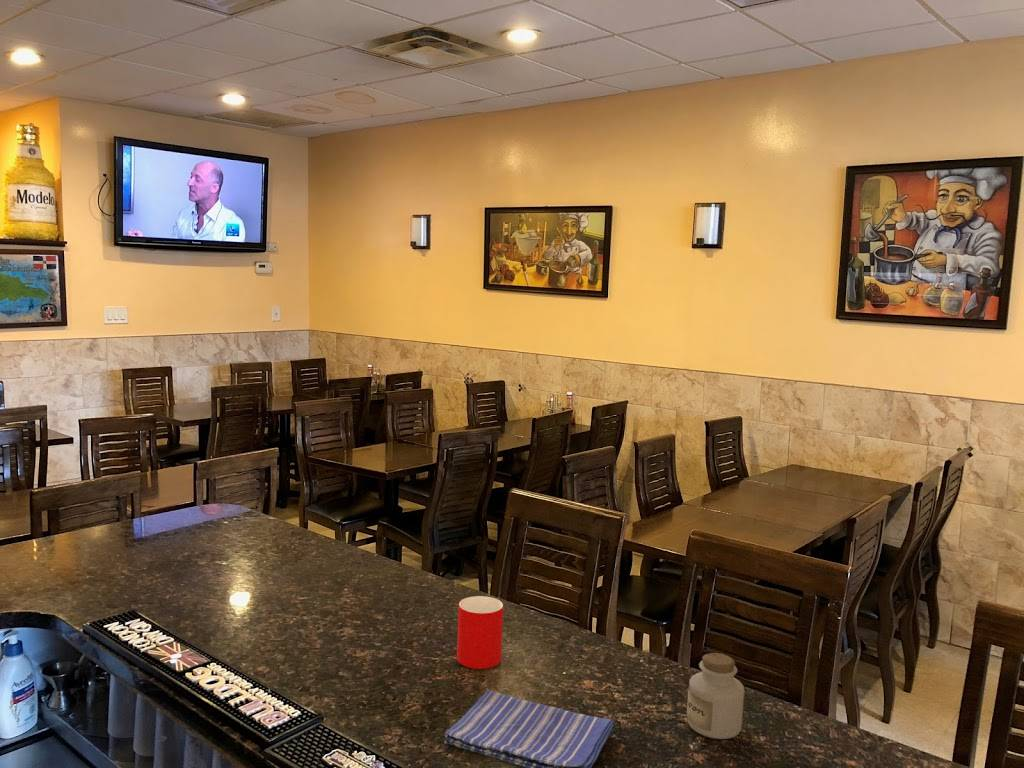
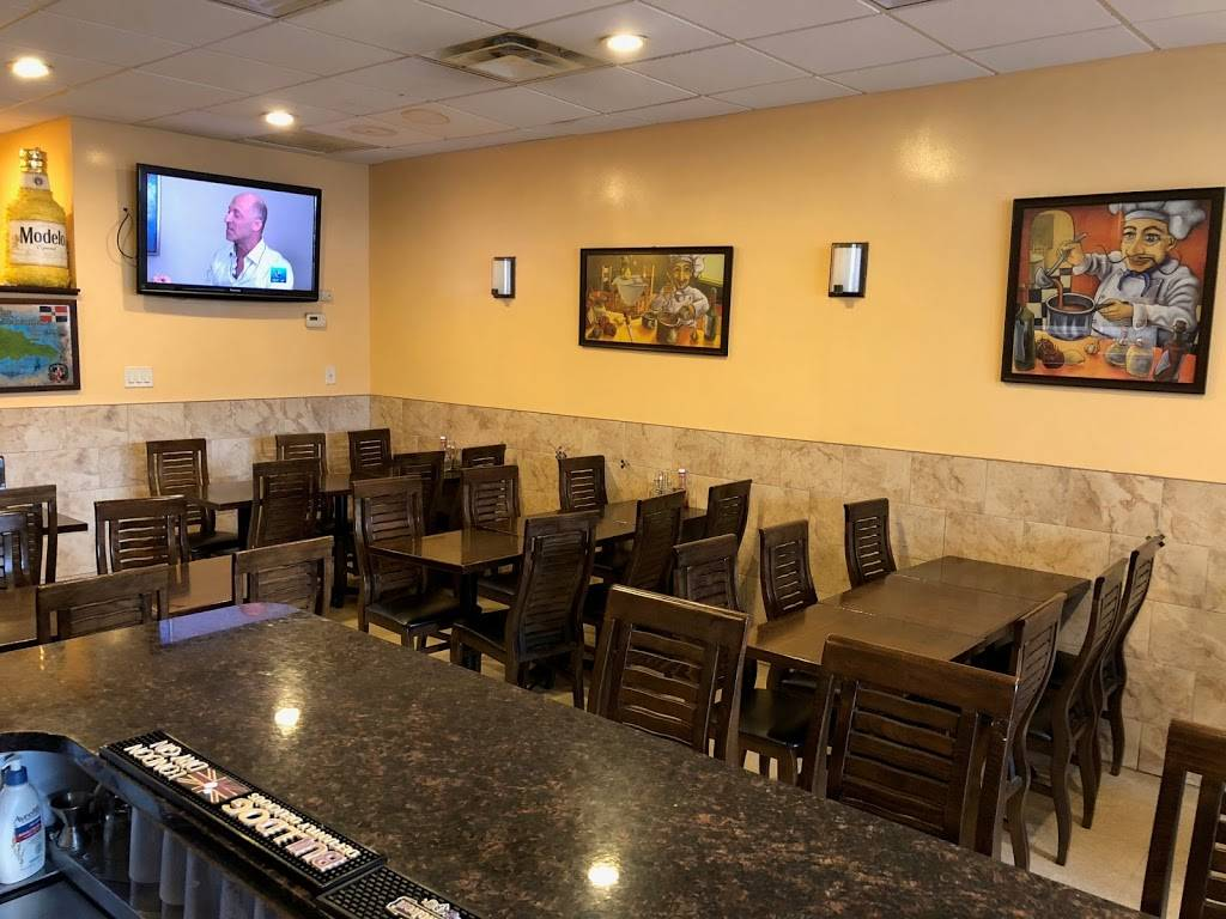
- dish towel (531, 729)
- jar (716, 692)
- cup (484, 628)
